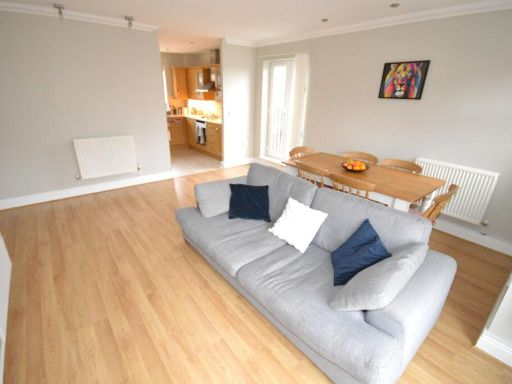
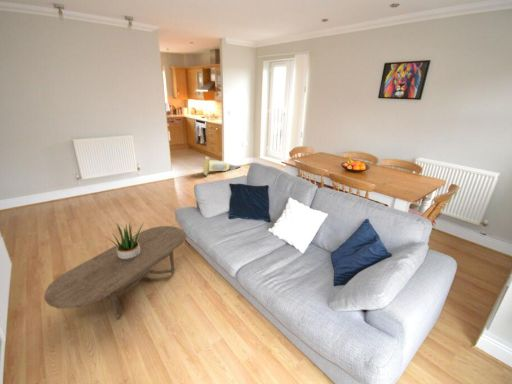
+ potted plant (127, 239)
+ vacuum cleaner (224, 163)
+ coffee table (130, 272)
